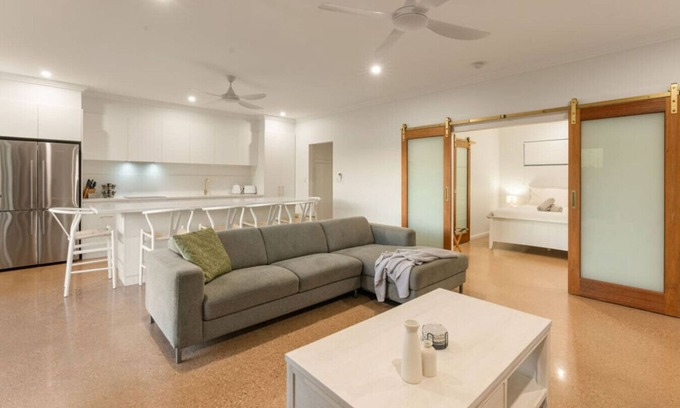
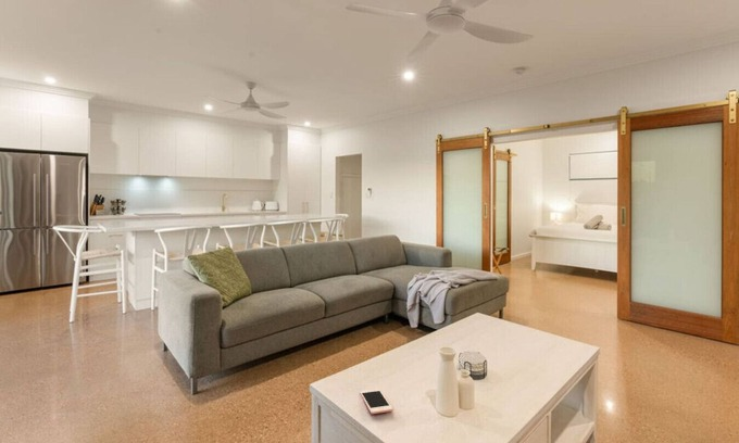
+ cell phone (375, 400)
